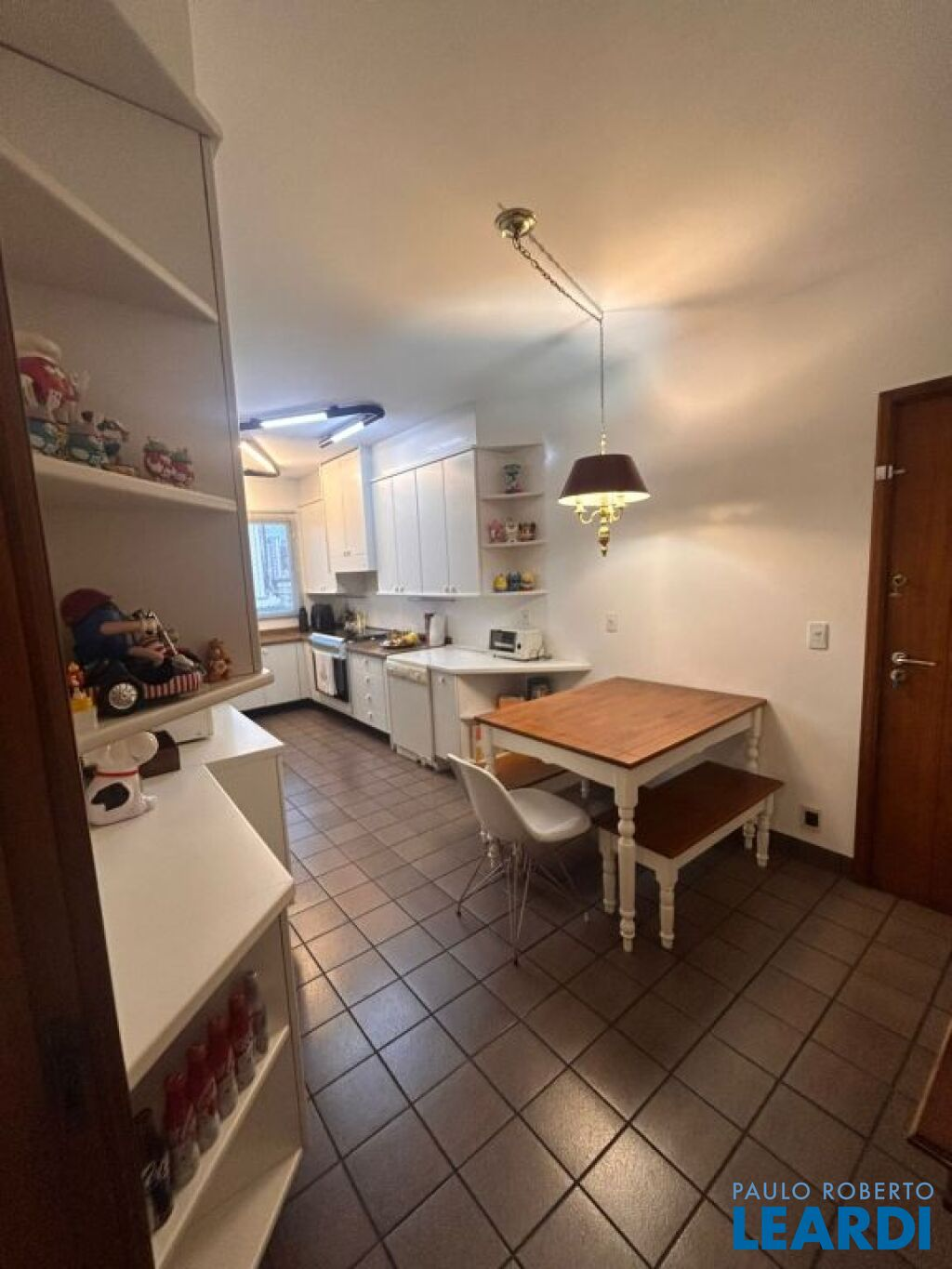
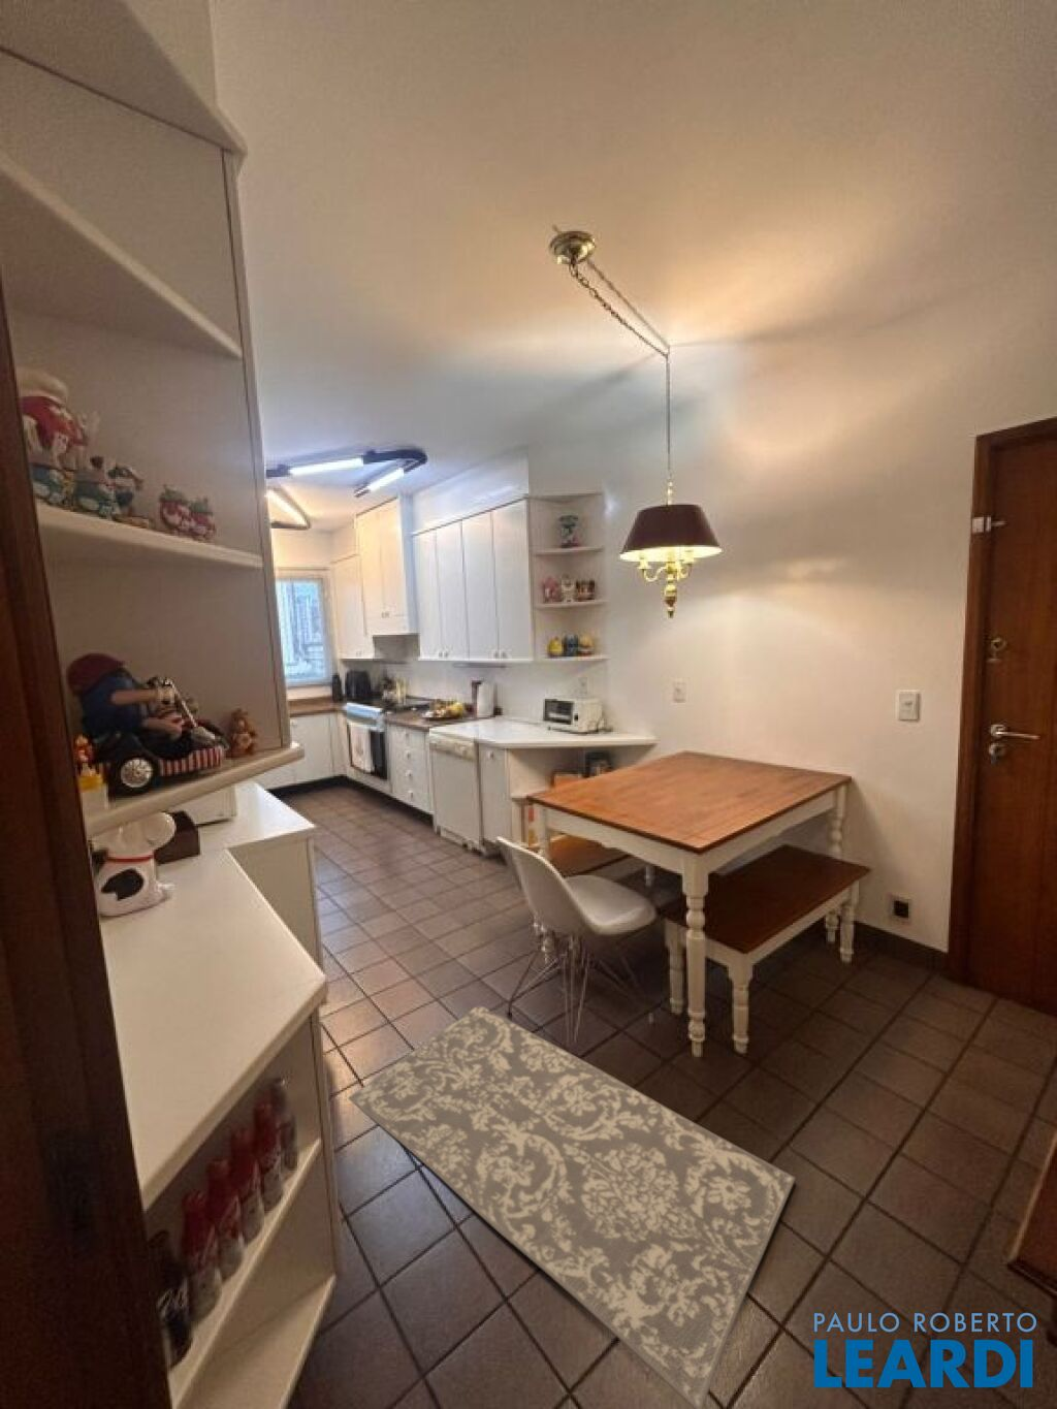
+ rug (550, 1134)
